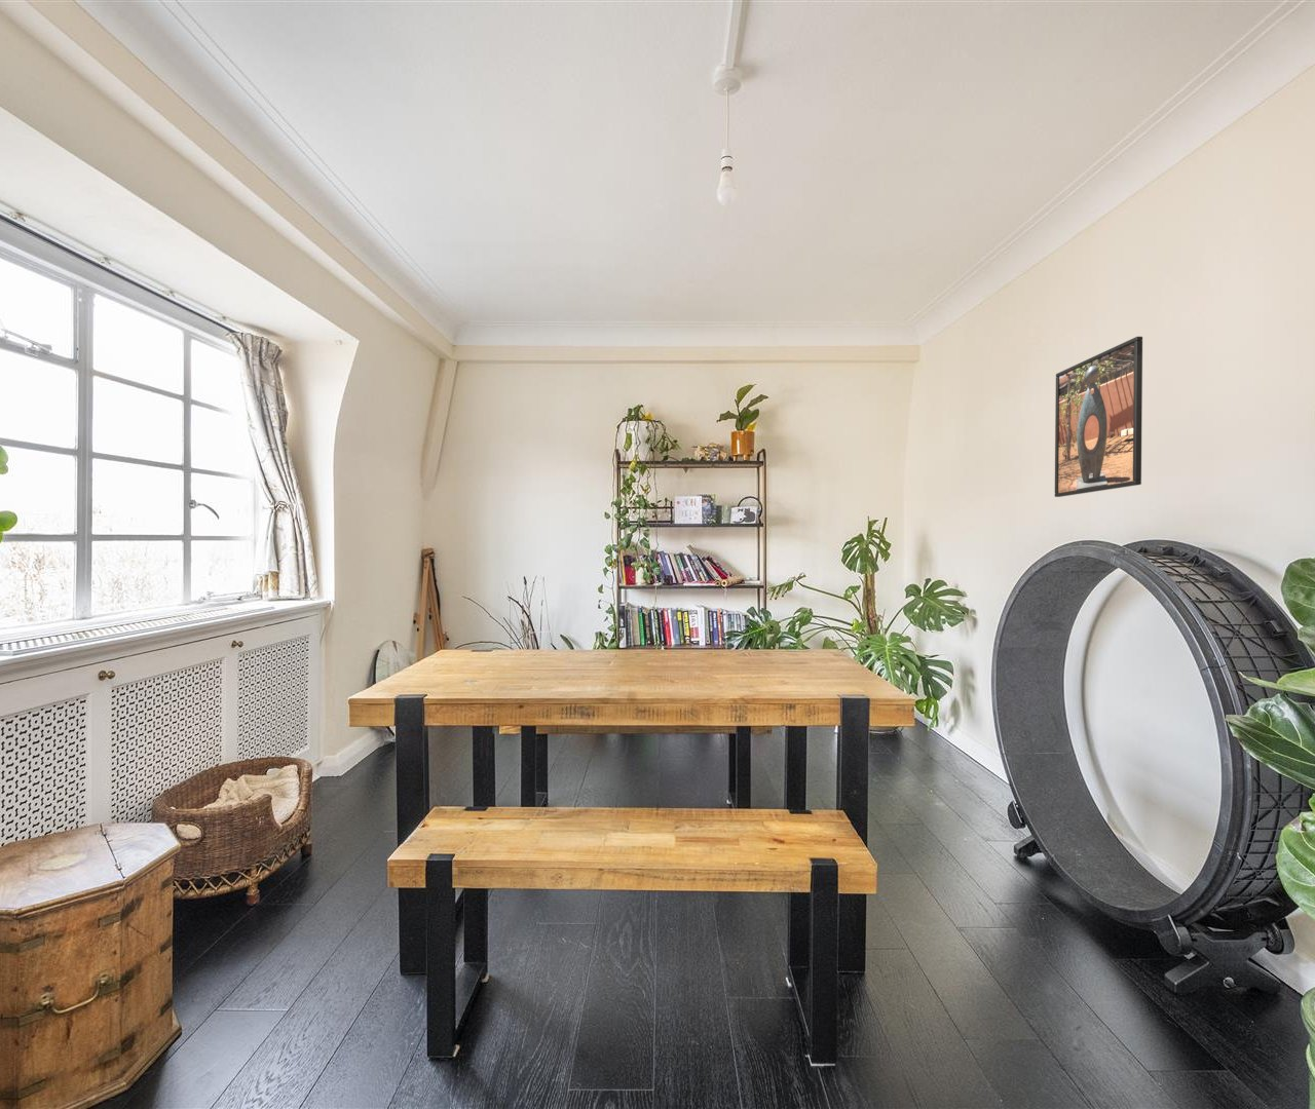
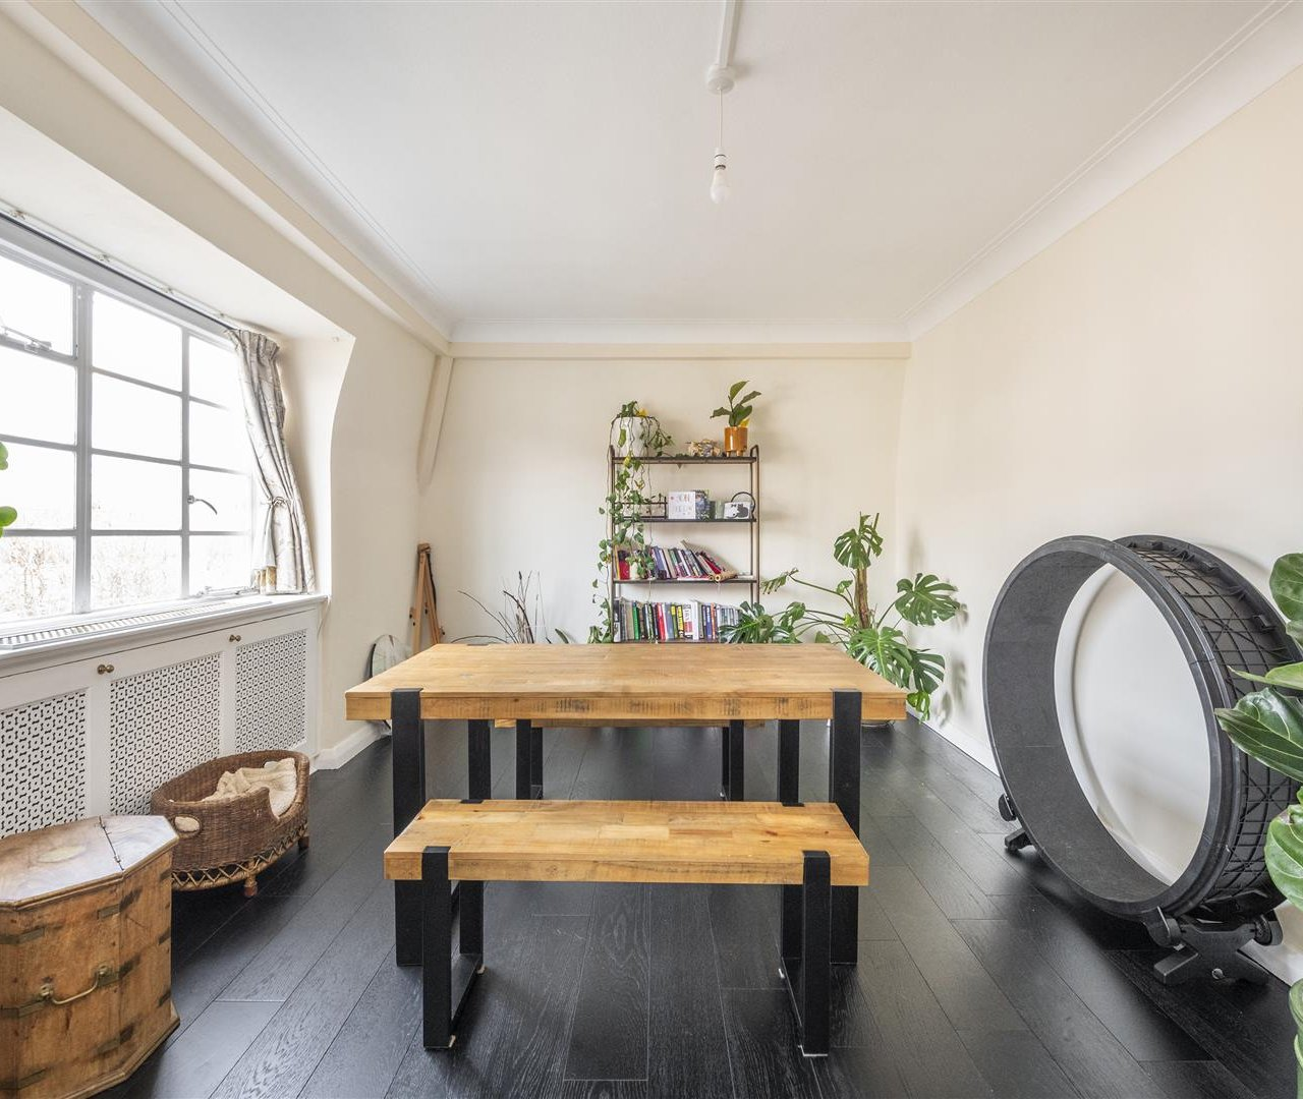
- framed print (1094, 424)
